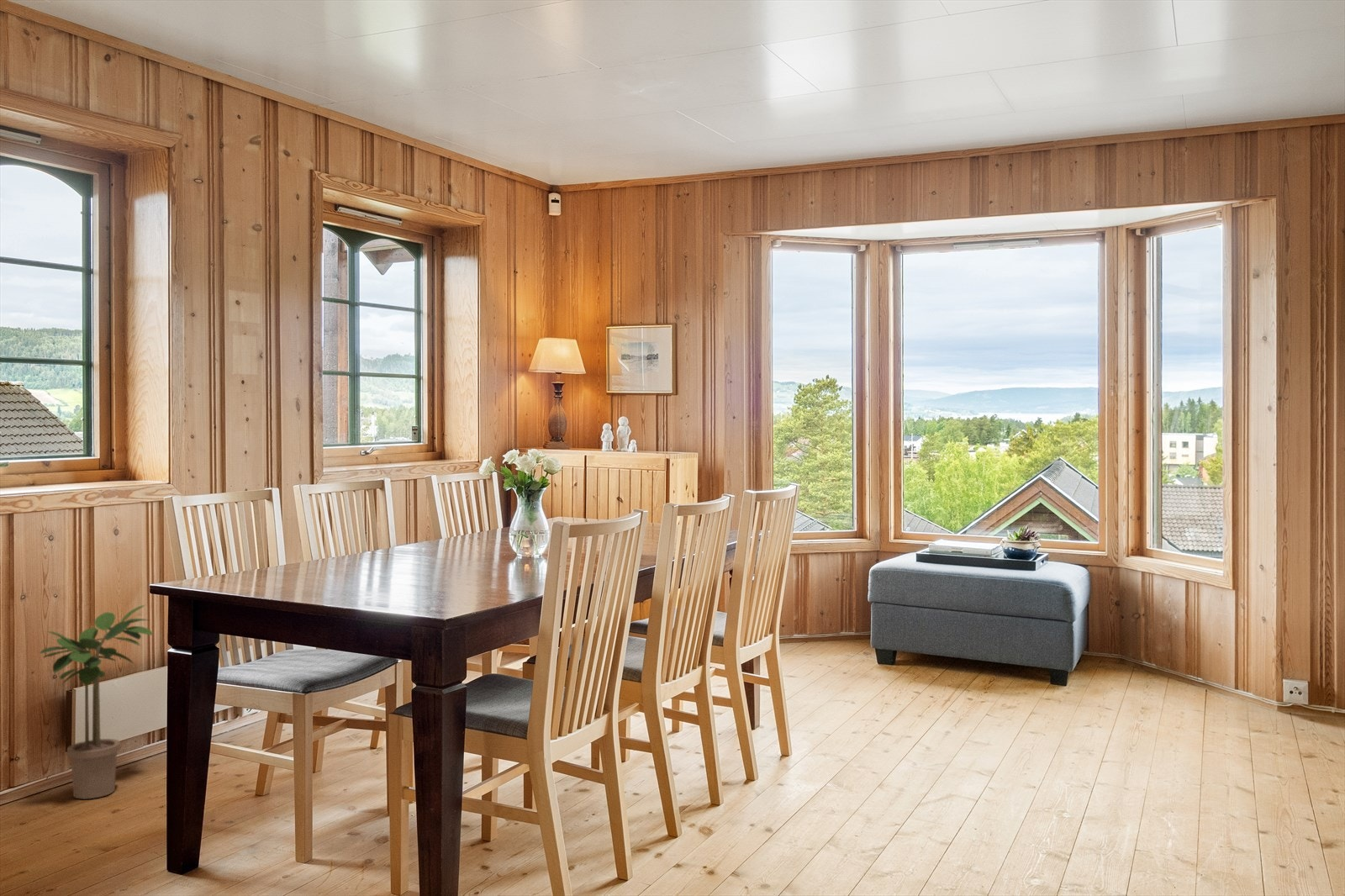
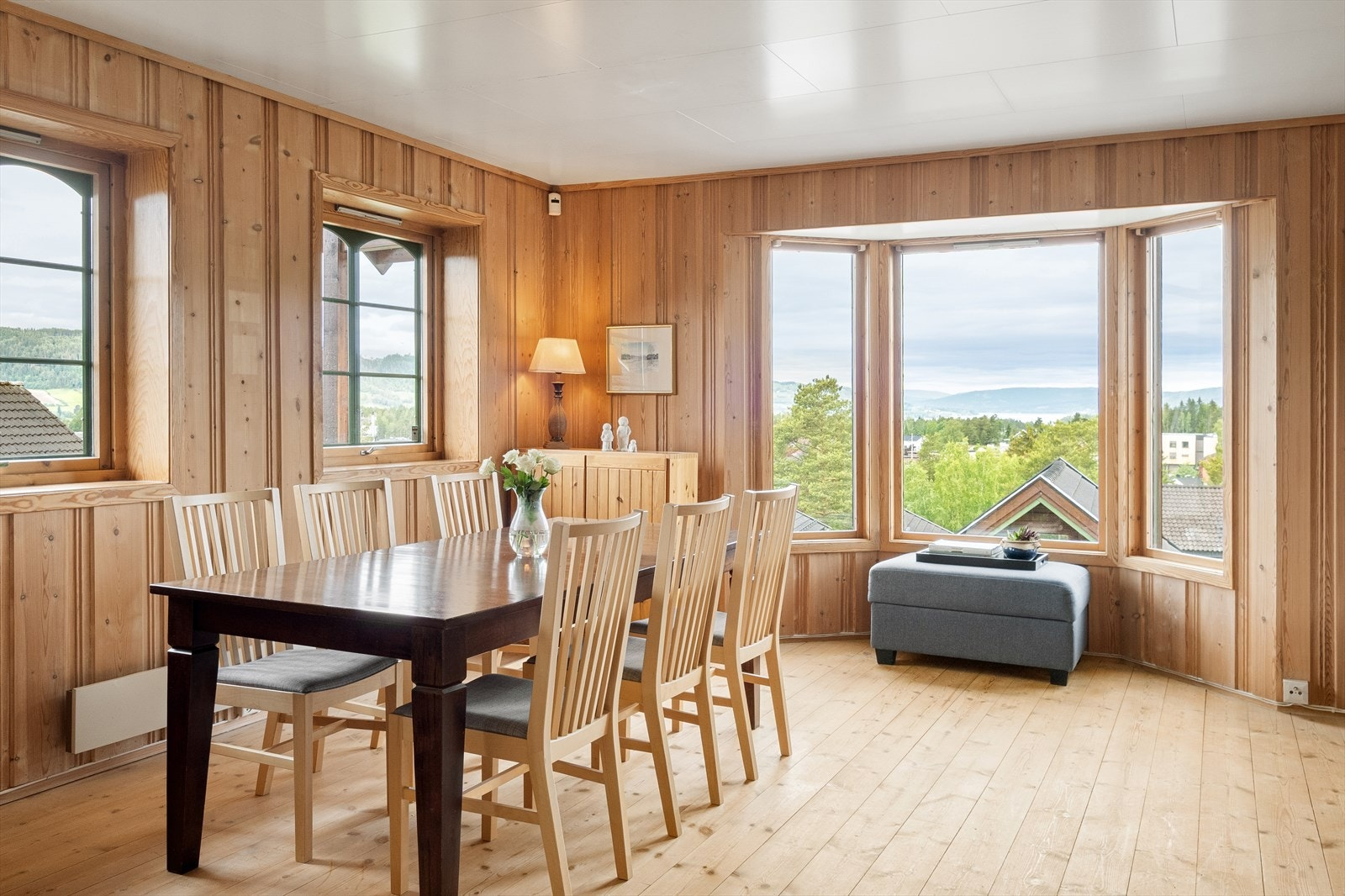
- potted plant (92, 699)
